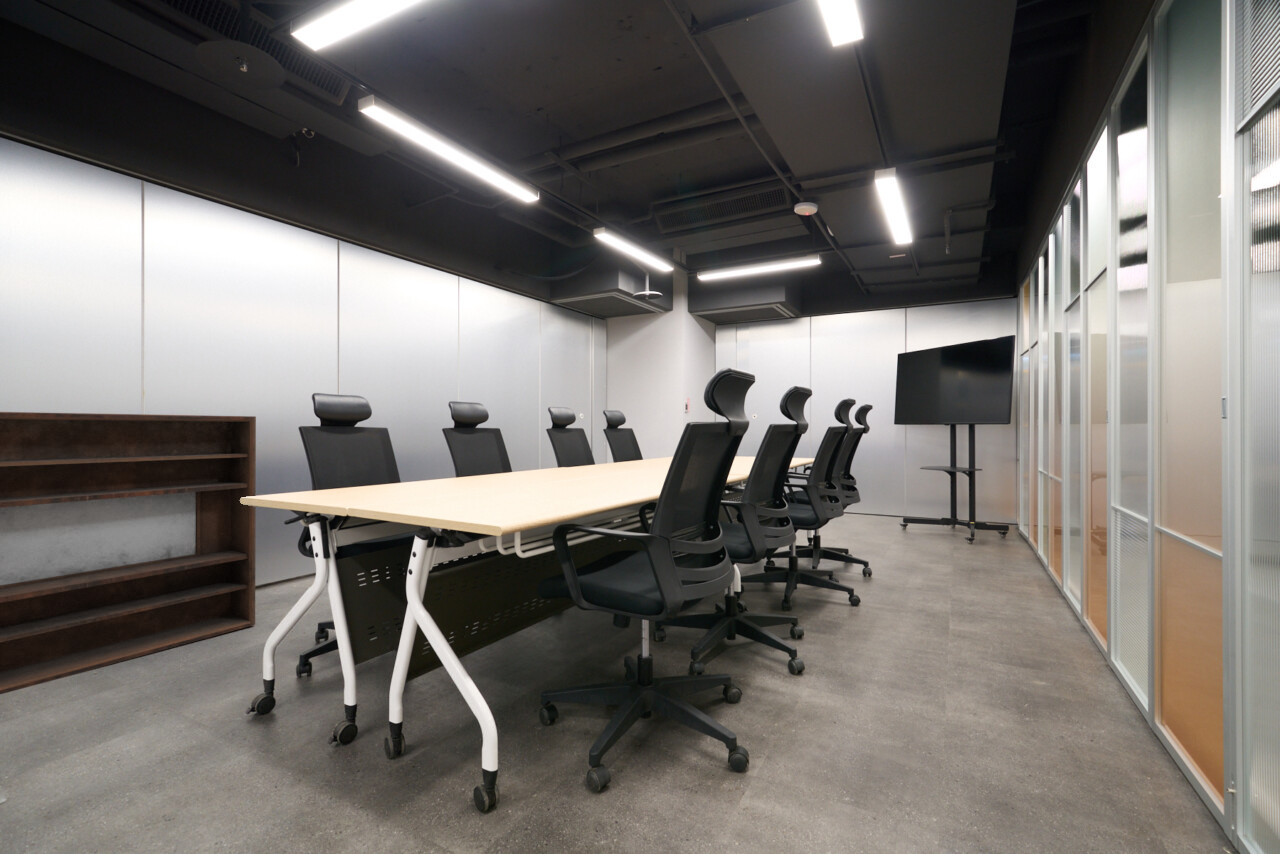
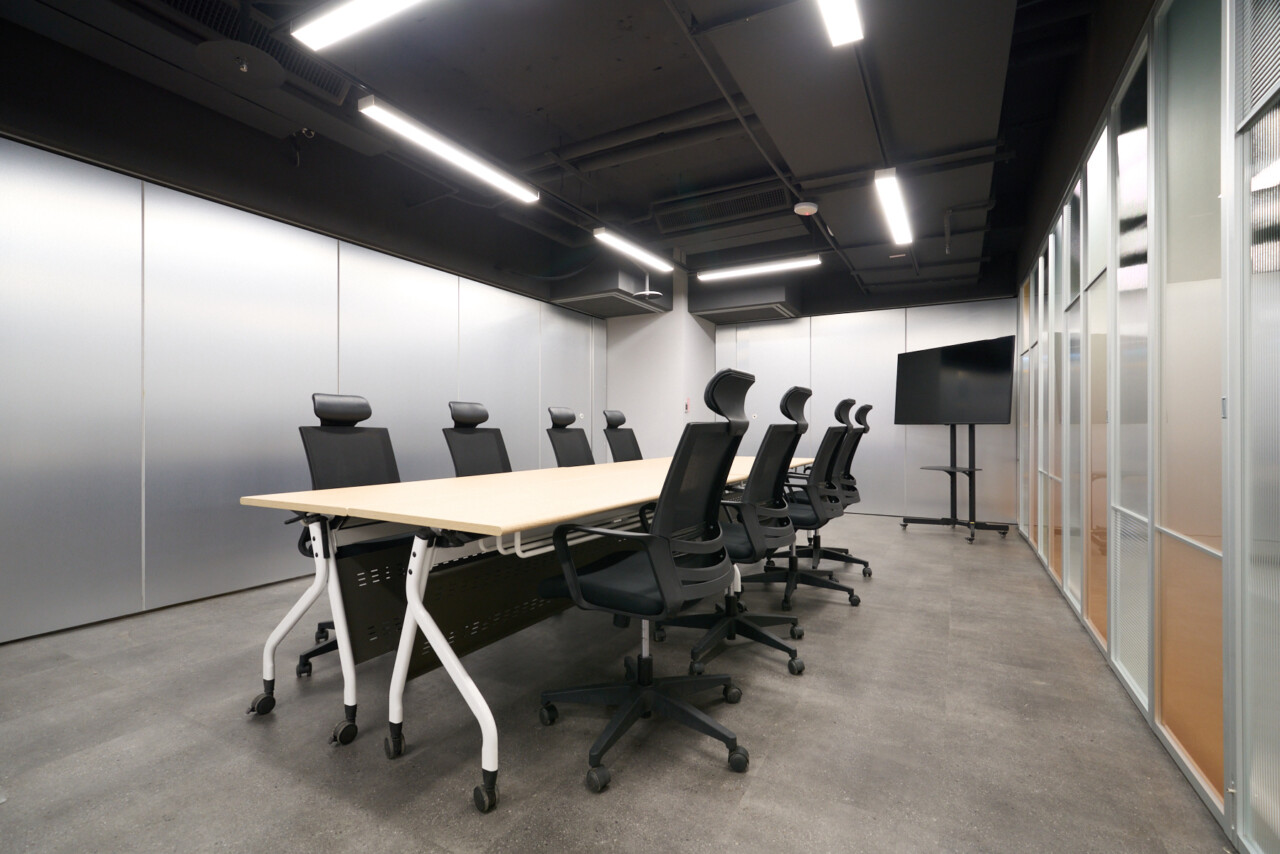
- bookshelf (107, 535)
